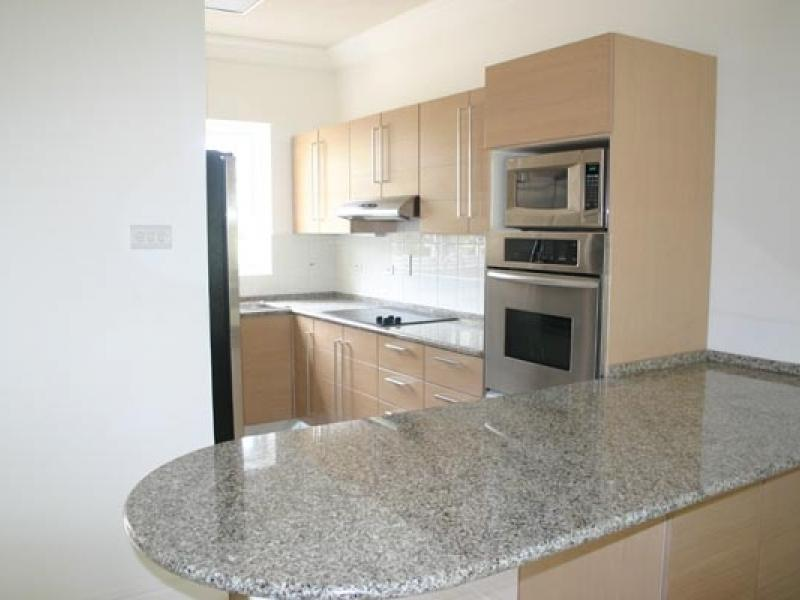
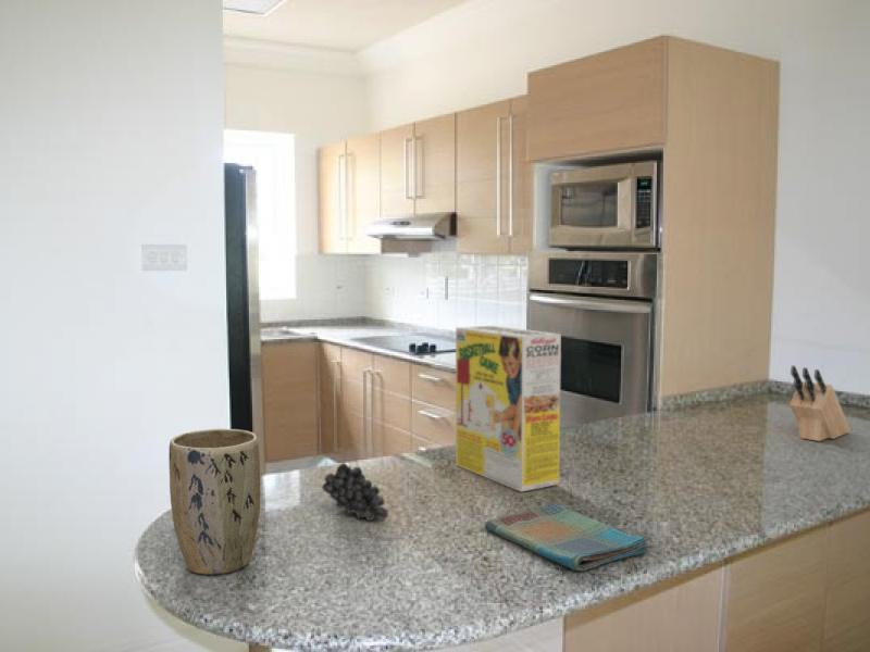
+ cereal box (505, 402)
+ plant pot (215, 500)
+ dish towel (563, 532)
+ fruit (352, 489)
+ knife block (818, 400)
